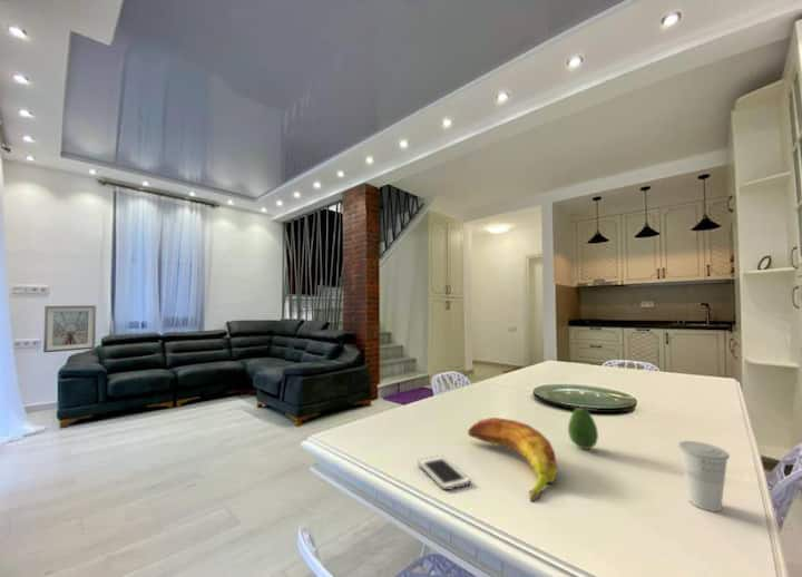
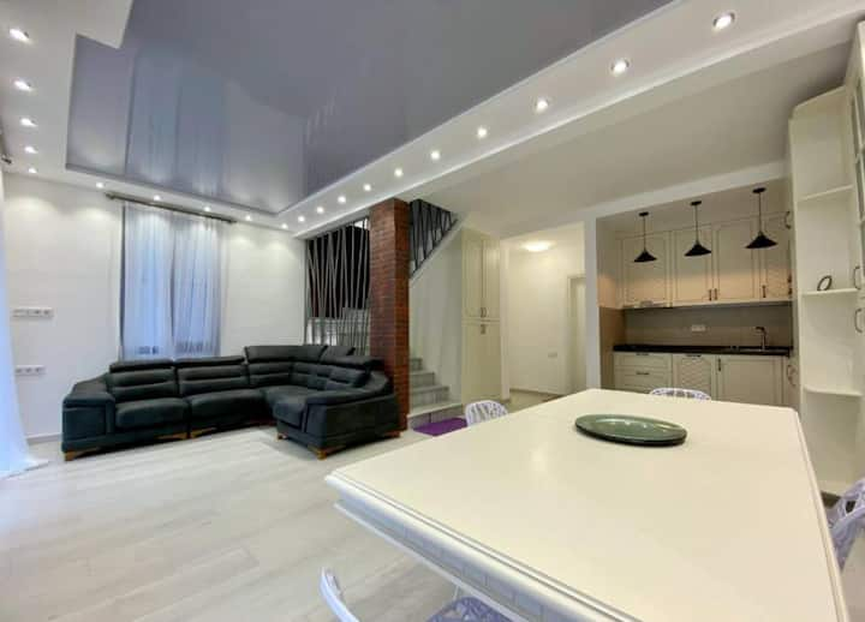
- picture frame (70, 327)
- cup (703, 475)
- cell phone (442, 471)
- banana (508, 444)
- fruit (583, 428)
